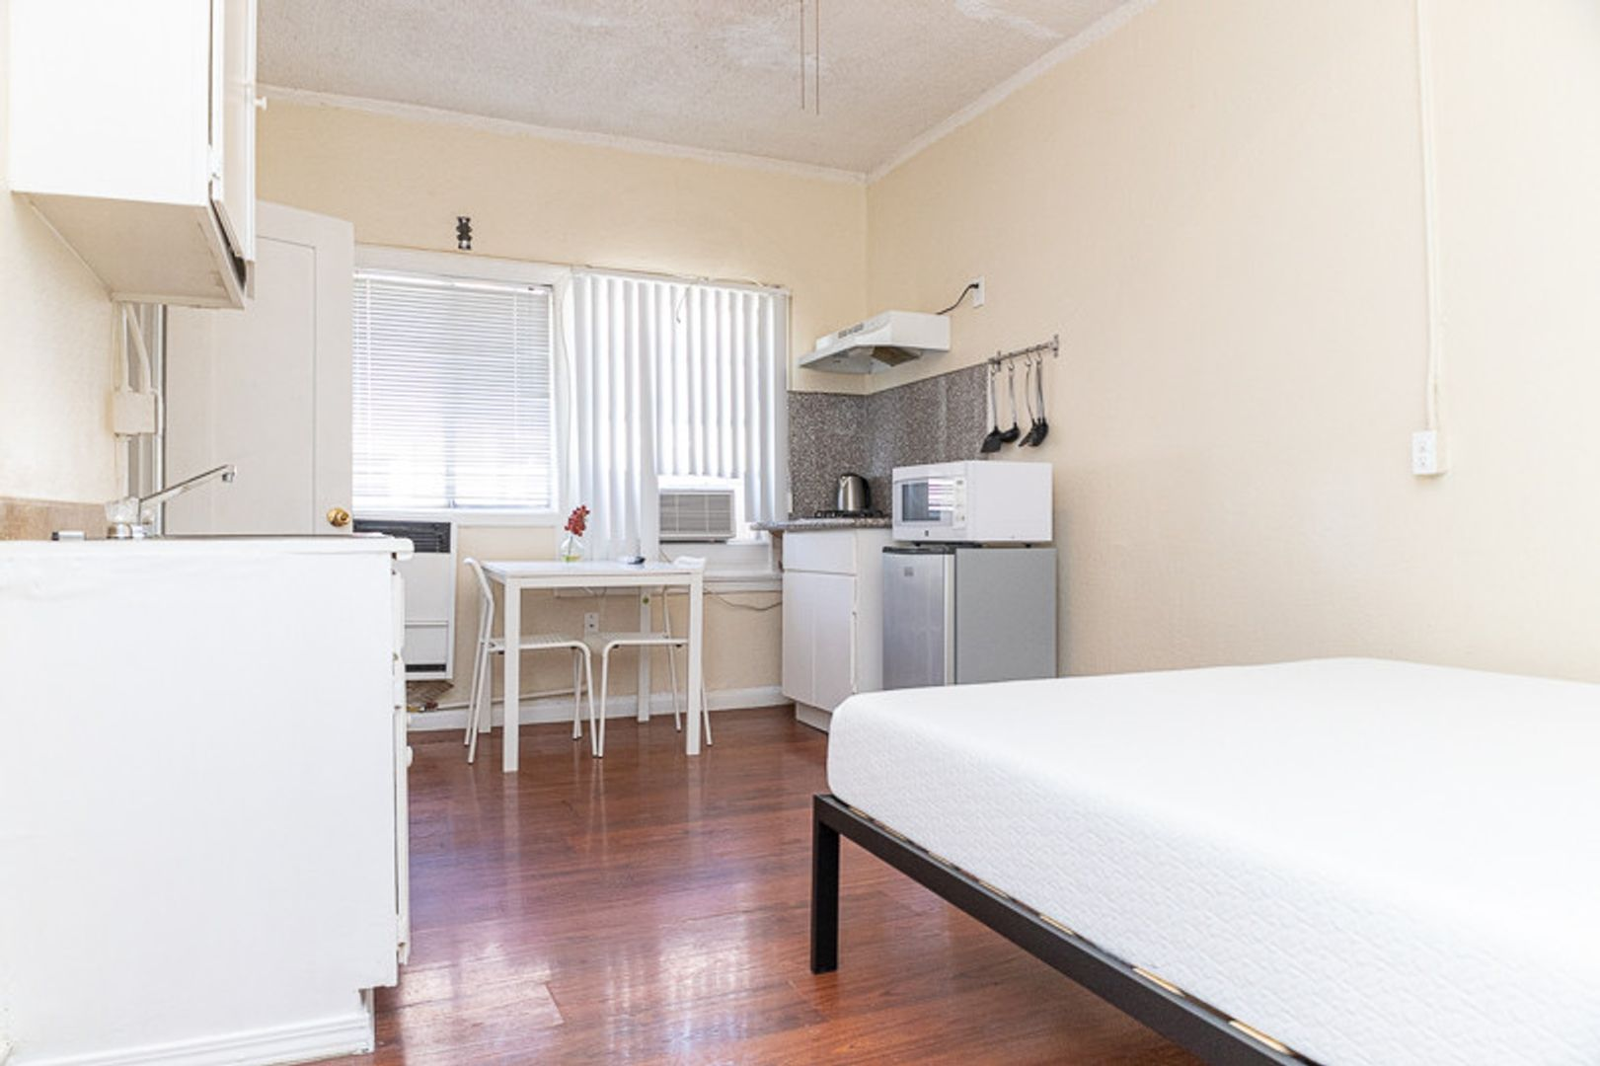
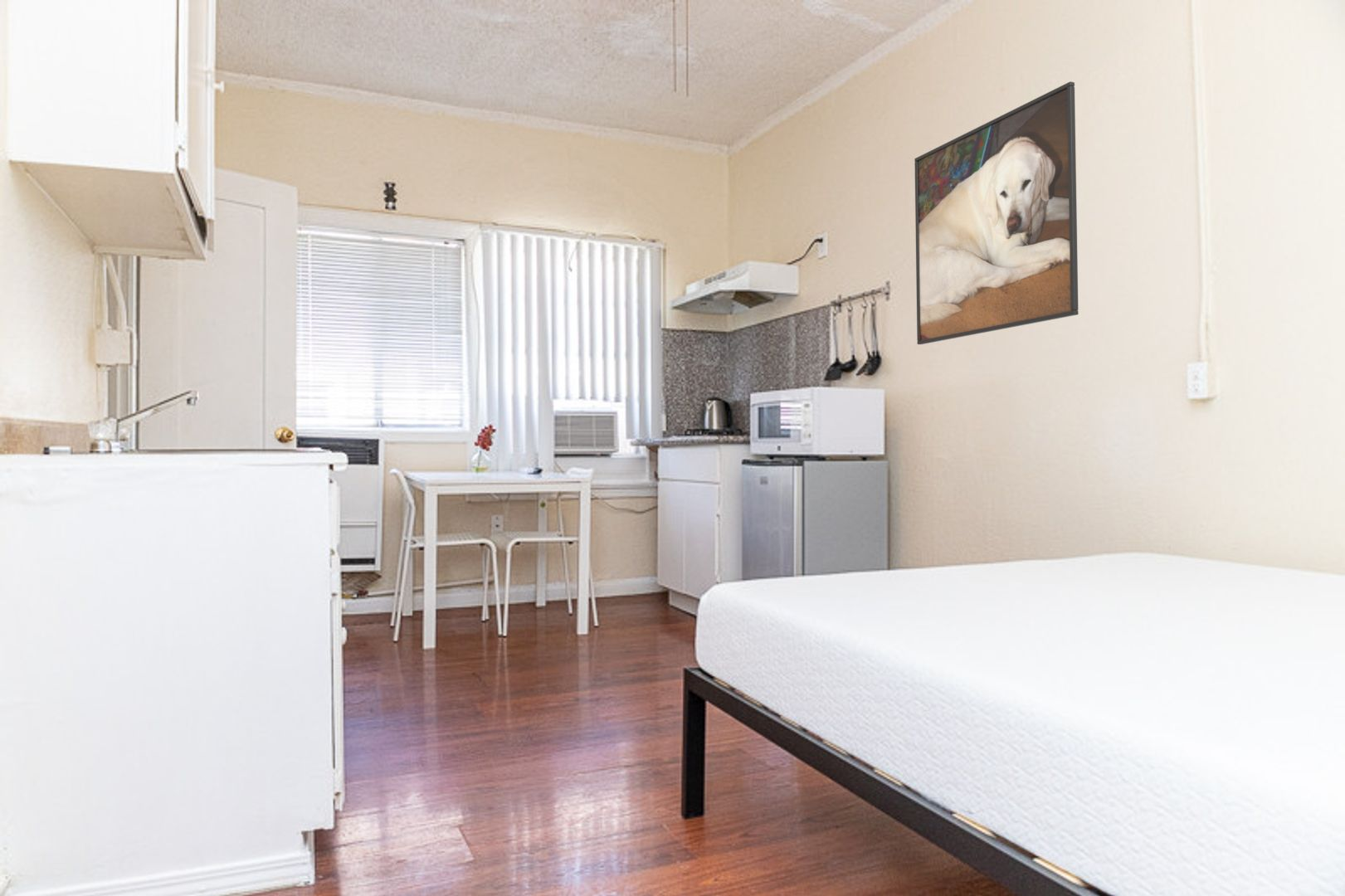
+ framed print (987, 227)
